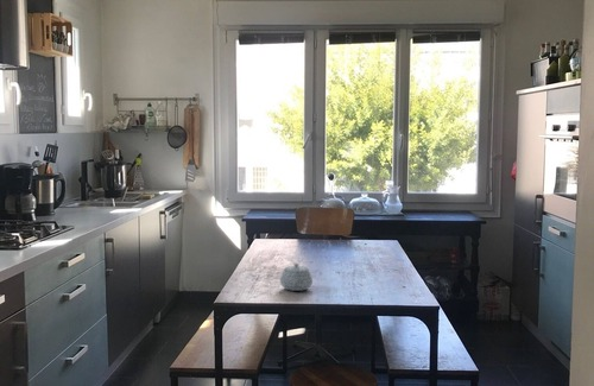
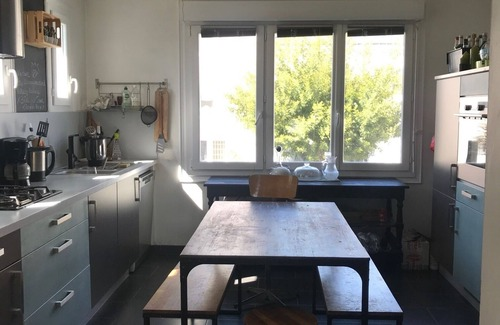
- teapot (296, 276)
